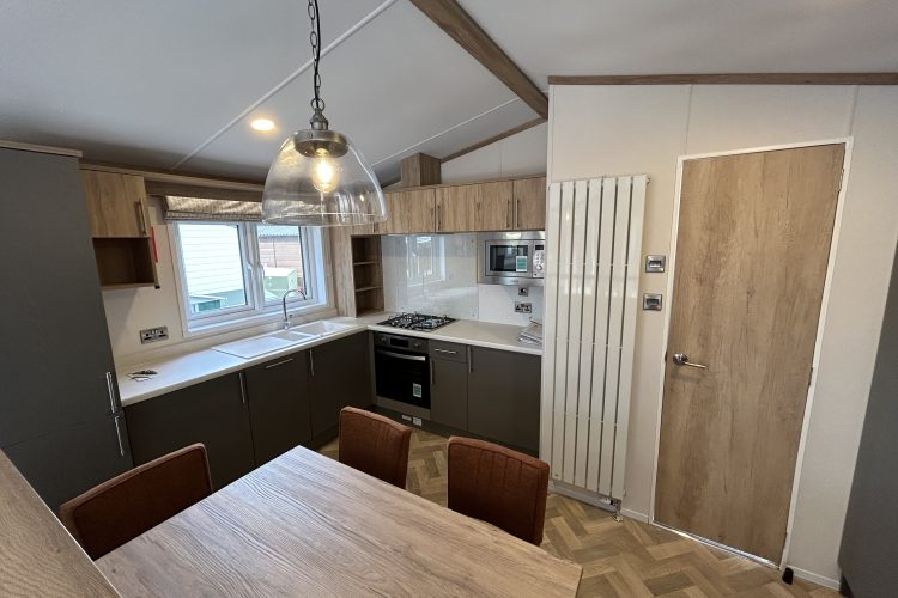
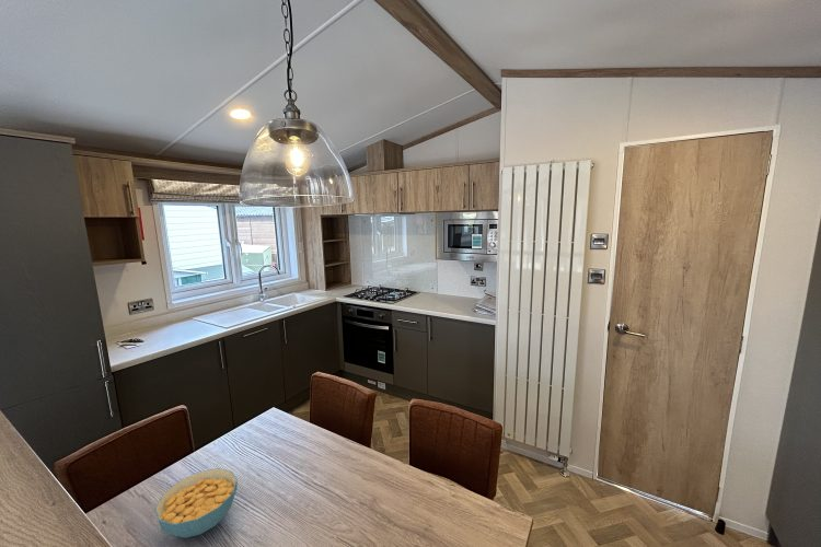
+ cereal bowl (199, 508)
